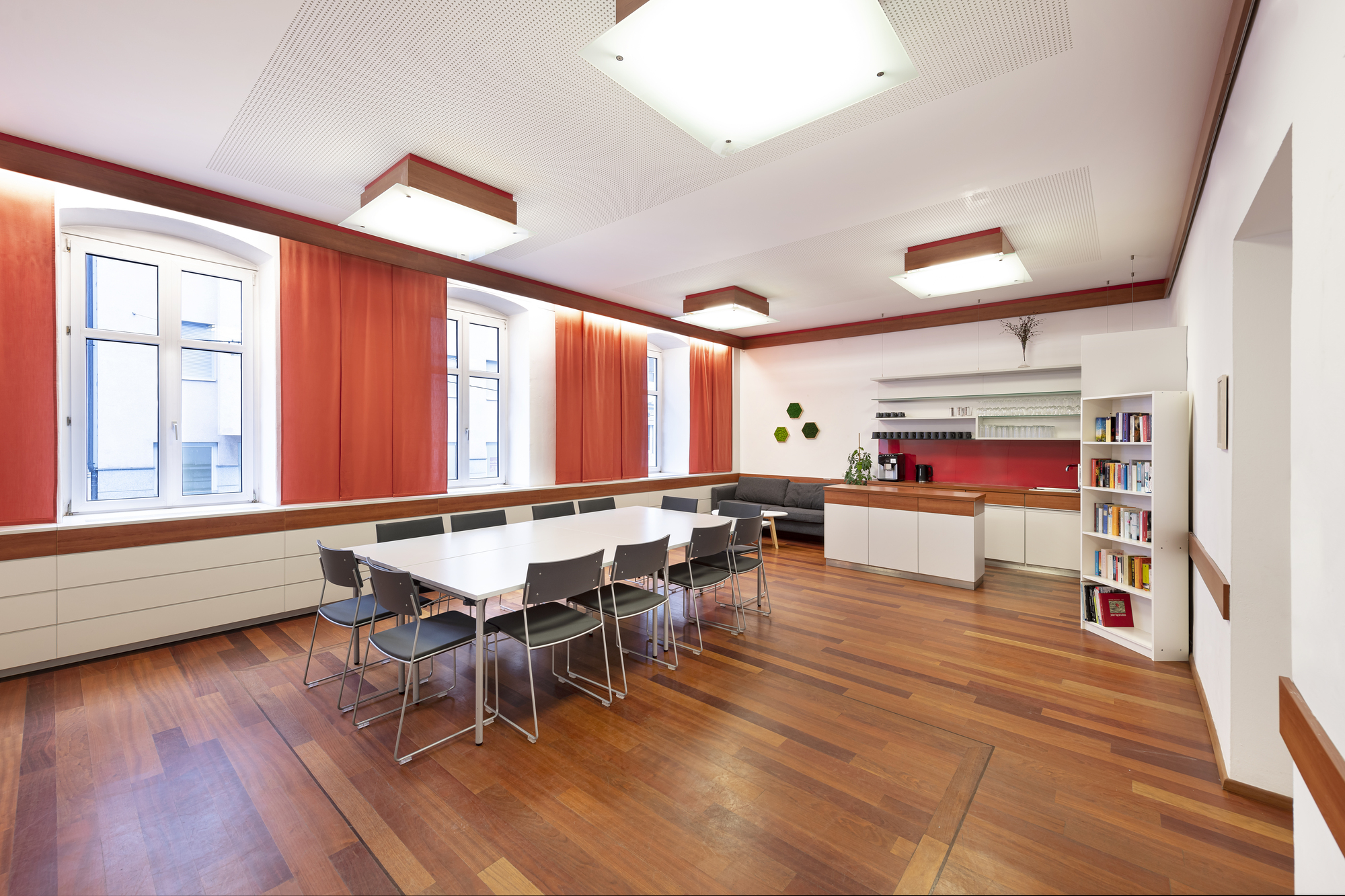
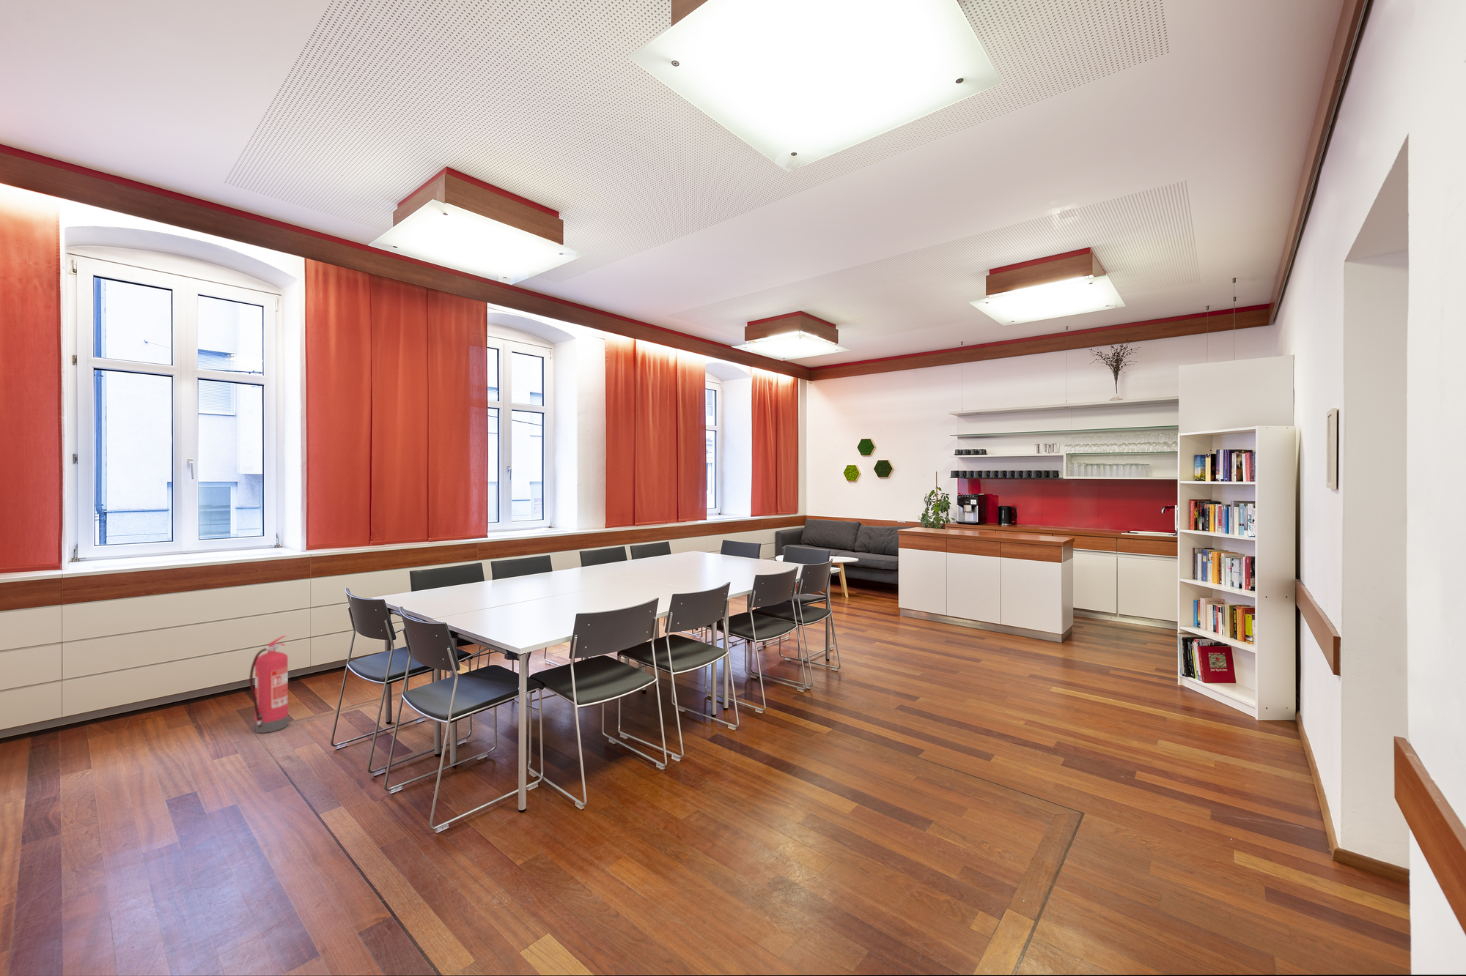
+ fire extinguisher (268, 684)
